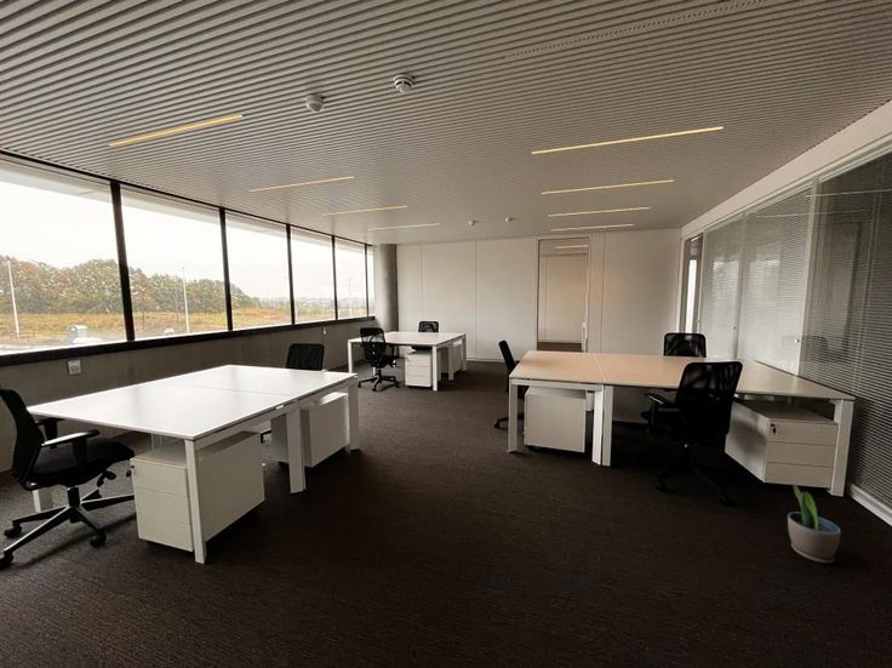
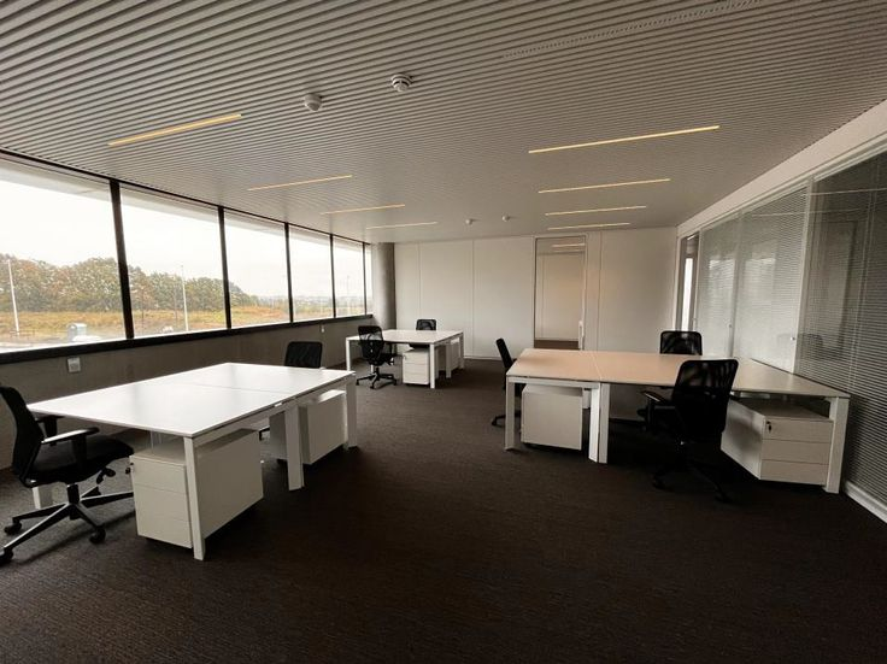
- potted plant (813, 520)
